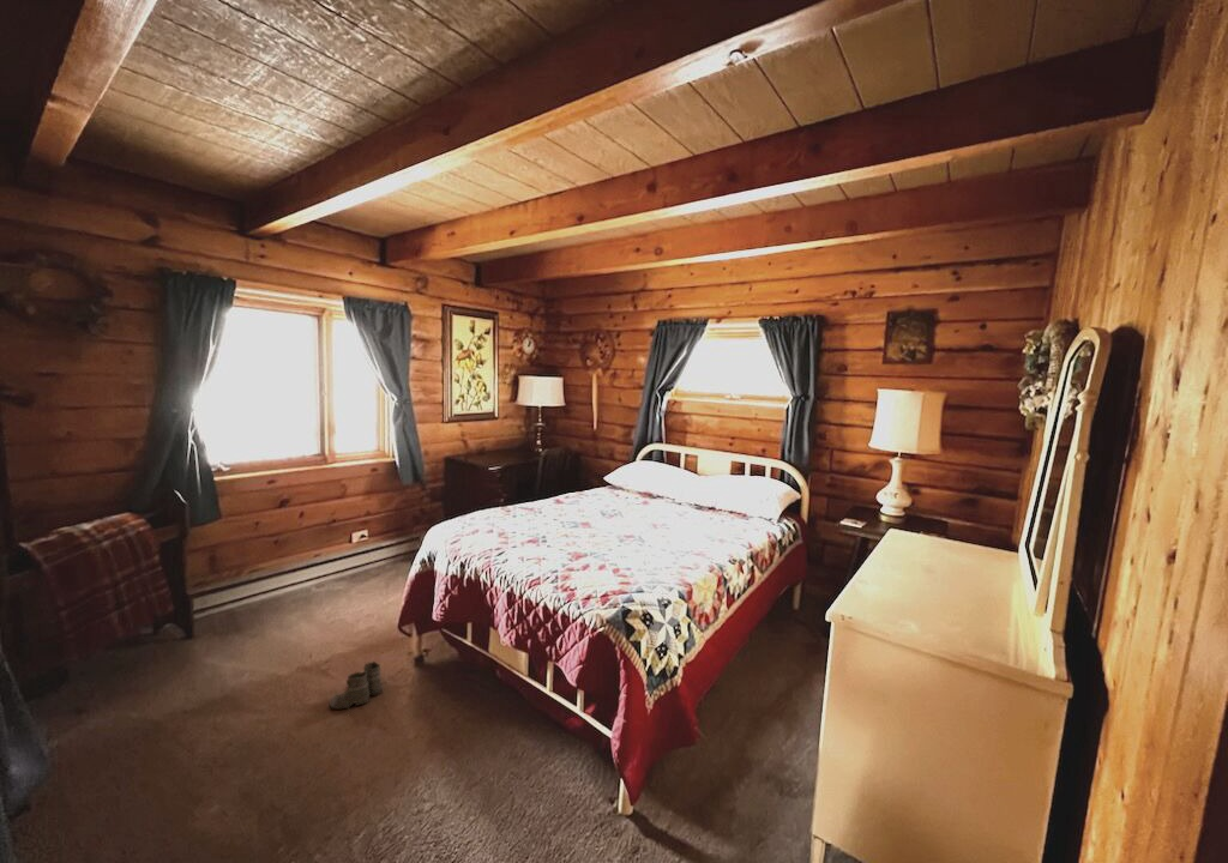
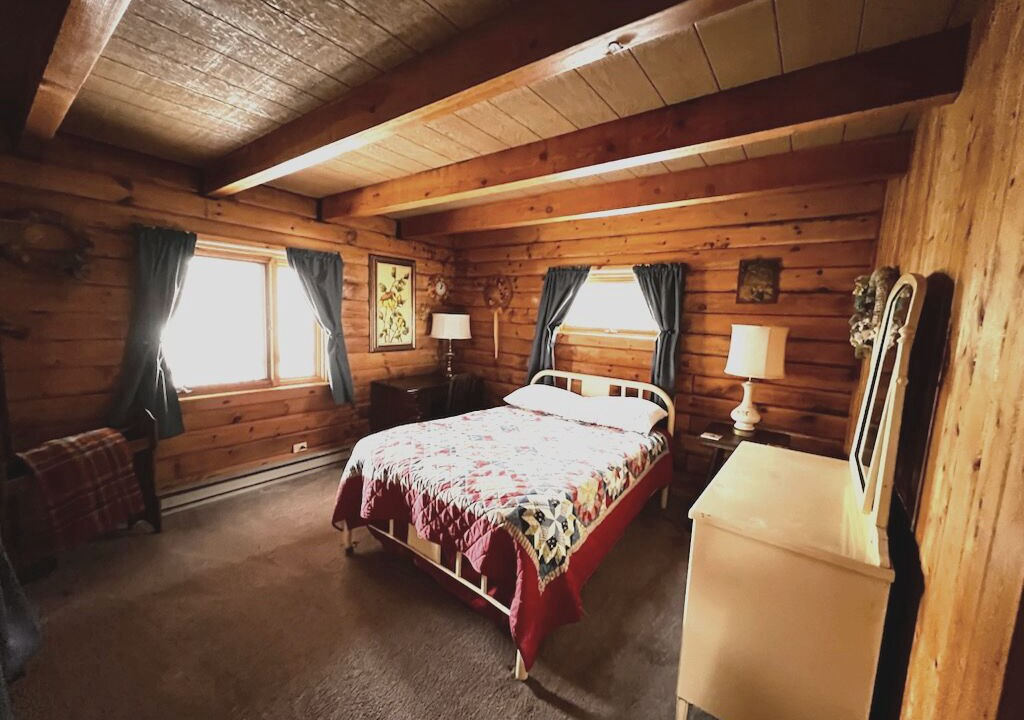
- boots (360, 681)
